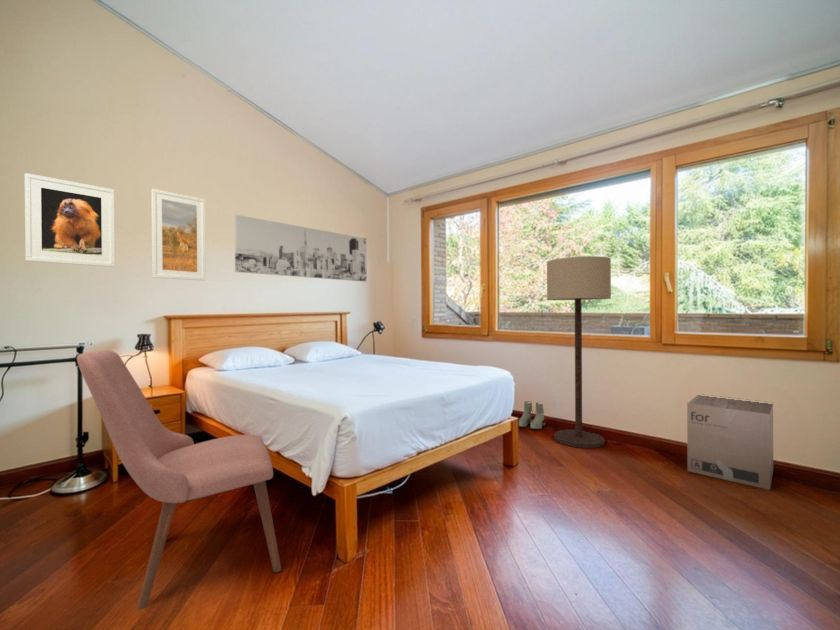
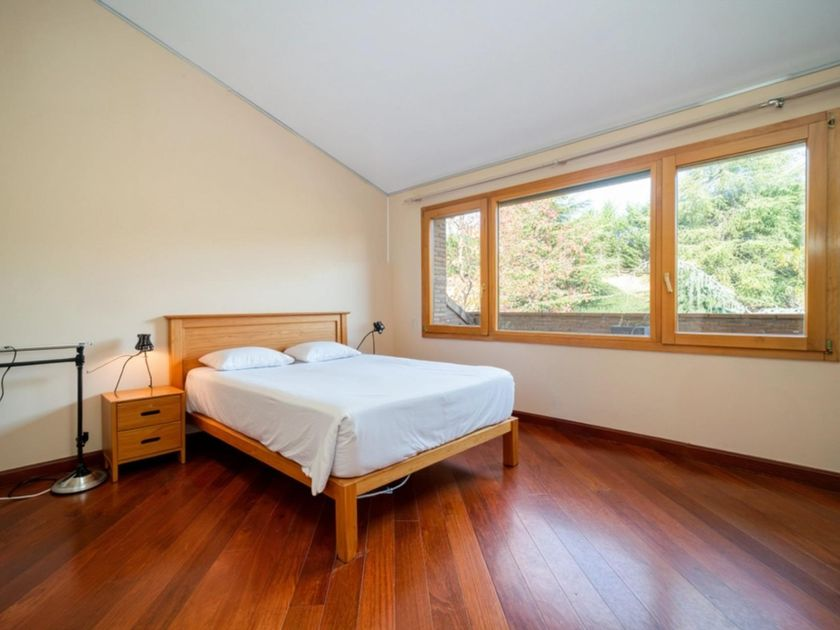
- cardboard box (730, 436)
- wall art (309, 252)
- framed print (72, 223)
- floor lamp (578, 350)
- chair (186, 455)
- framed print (179, 236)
- boots (531, 415)
